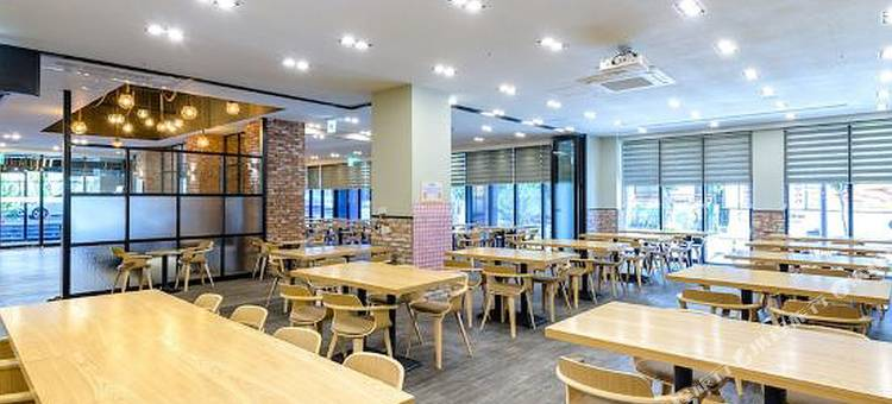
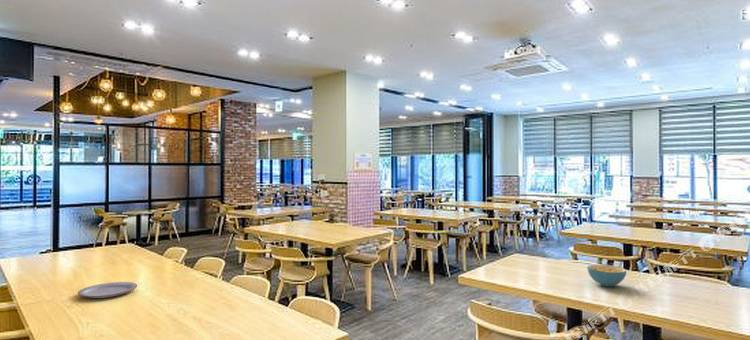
+ plate (108, 290)
+ cereal bowl (606, 276)
